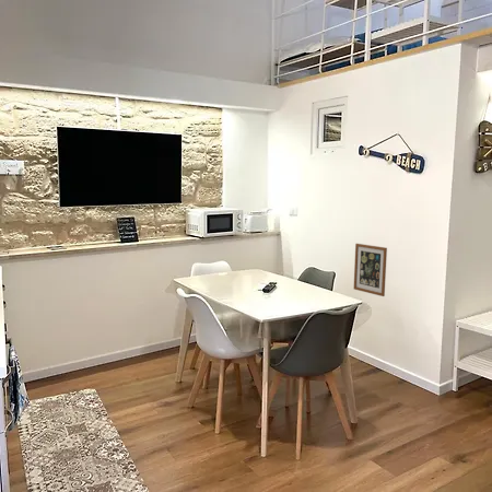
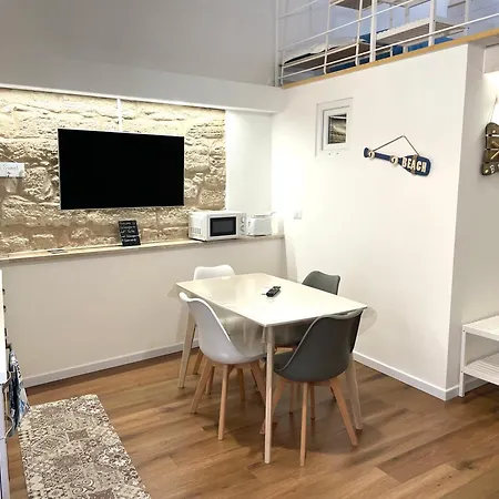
- wall art (370, 269)
